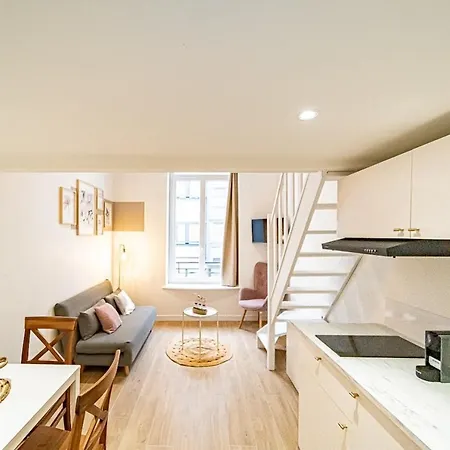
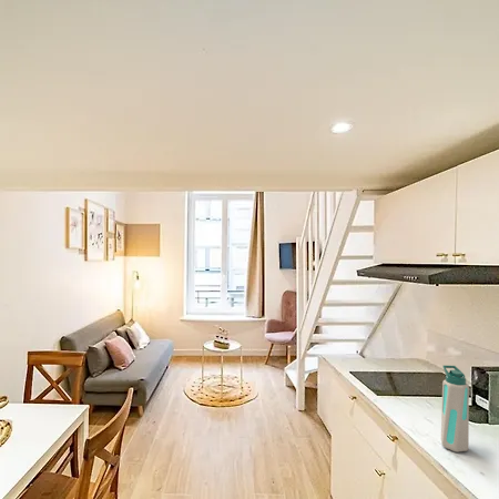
+ water bottle (454, 407)
